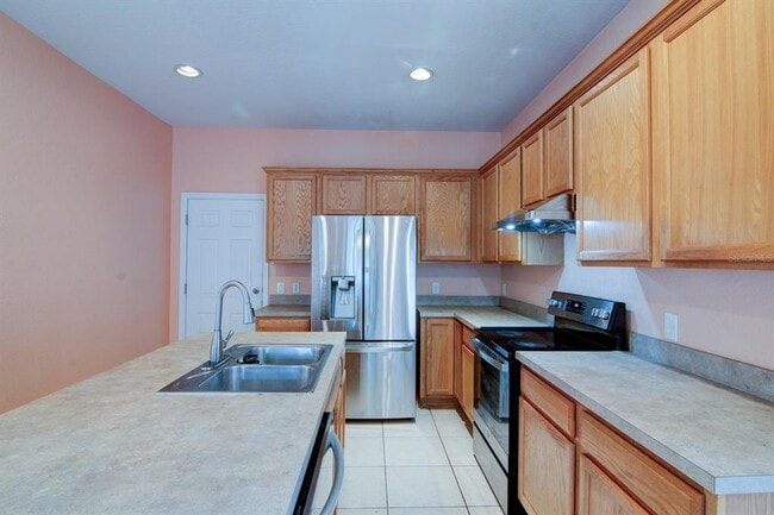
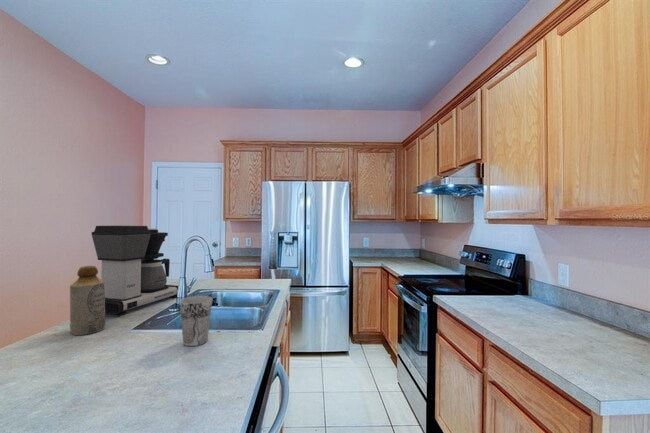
+ coffee maker (139, 264)
+ cup (195, 320)
+ bottle (88, 298)
